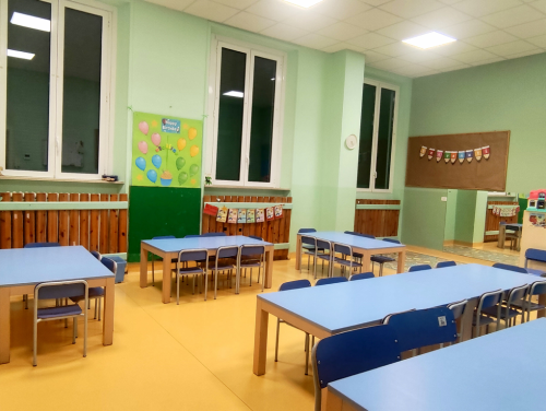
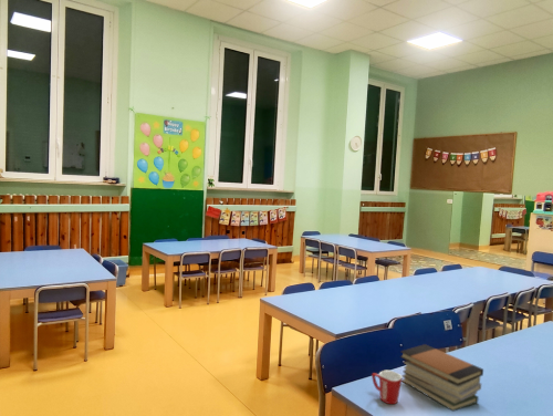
+ mug (385, 385)
+ book stack (439, 375)
